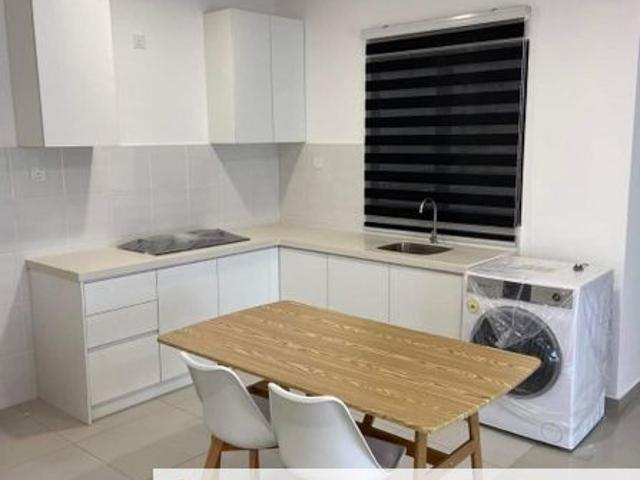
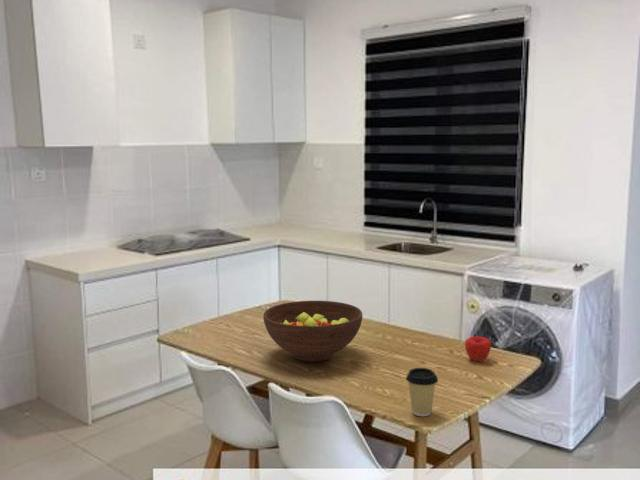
+ fruit bowl (313, 334)
+ coffee cup (421, 392)
+ apple (477, 349)
